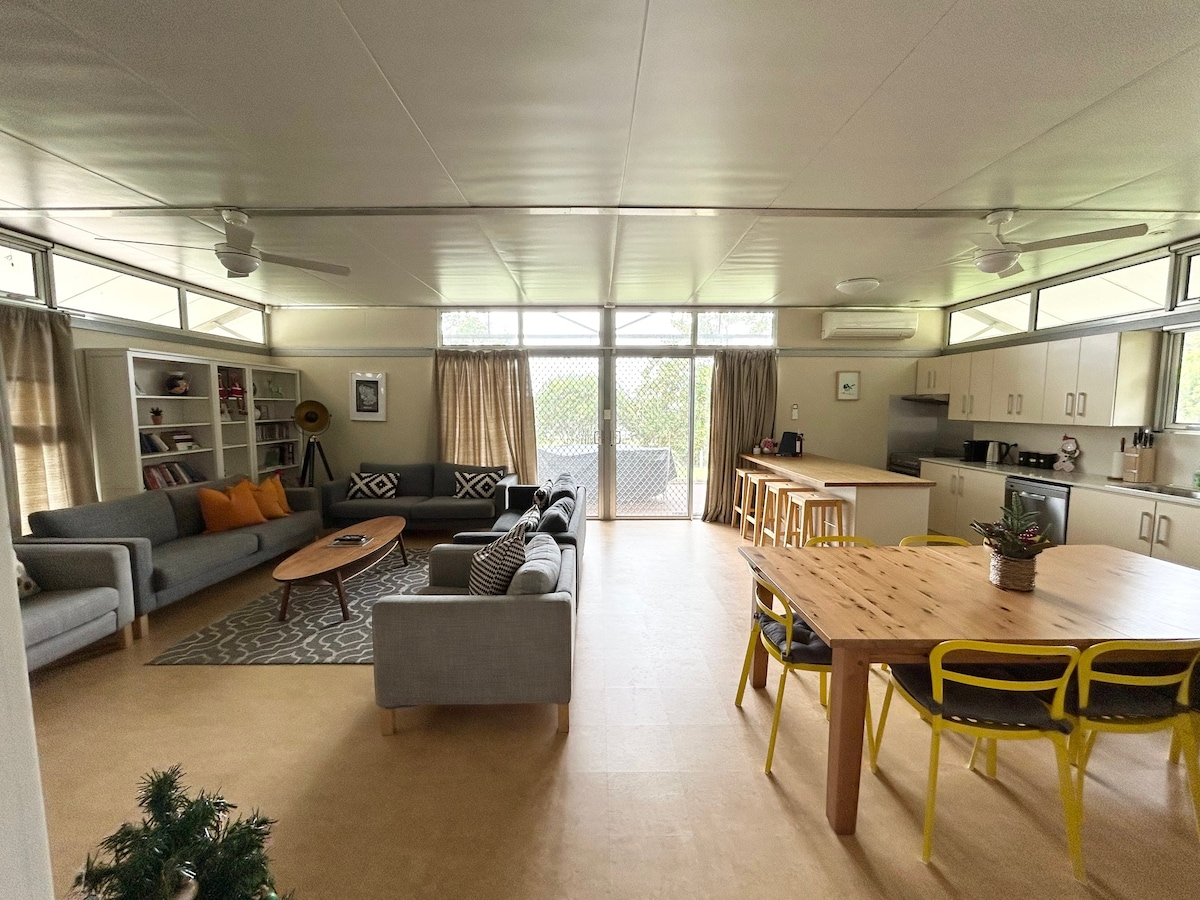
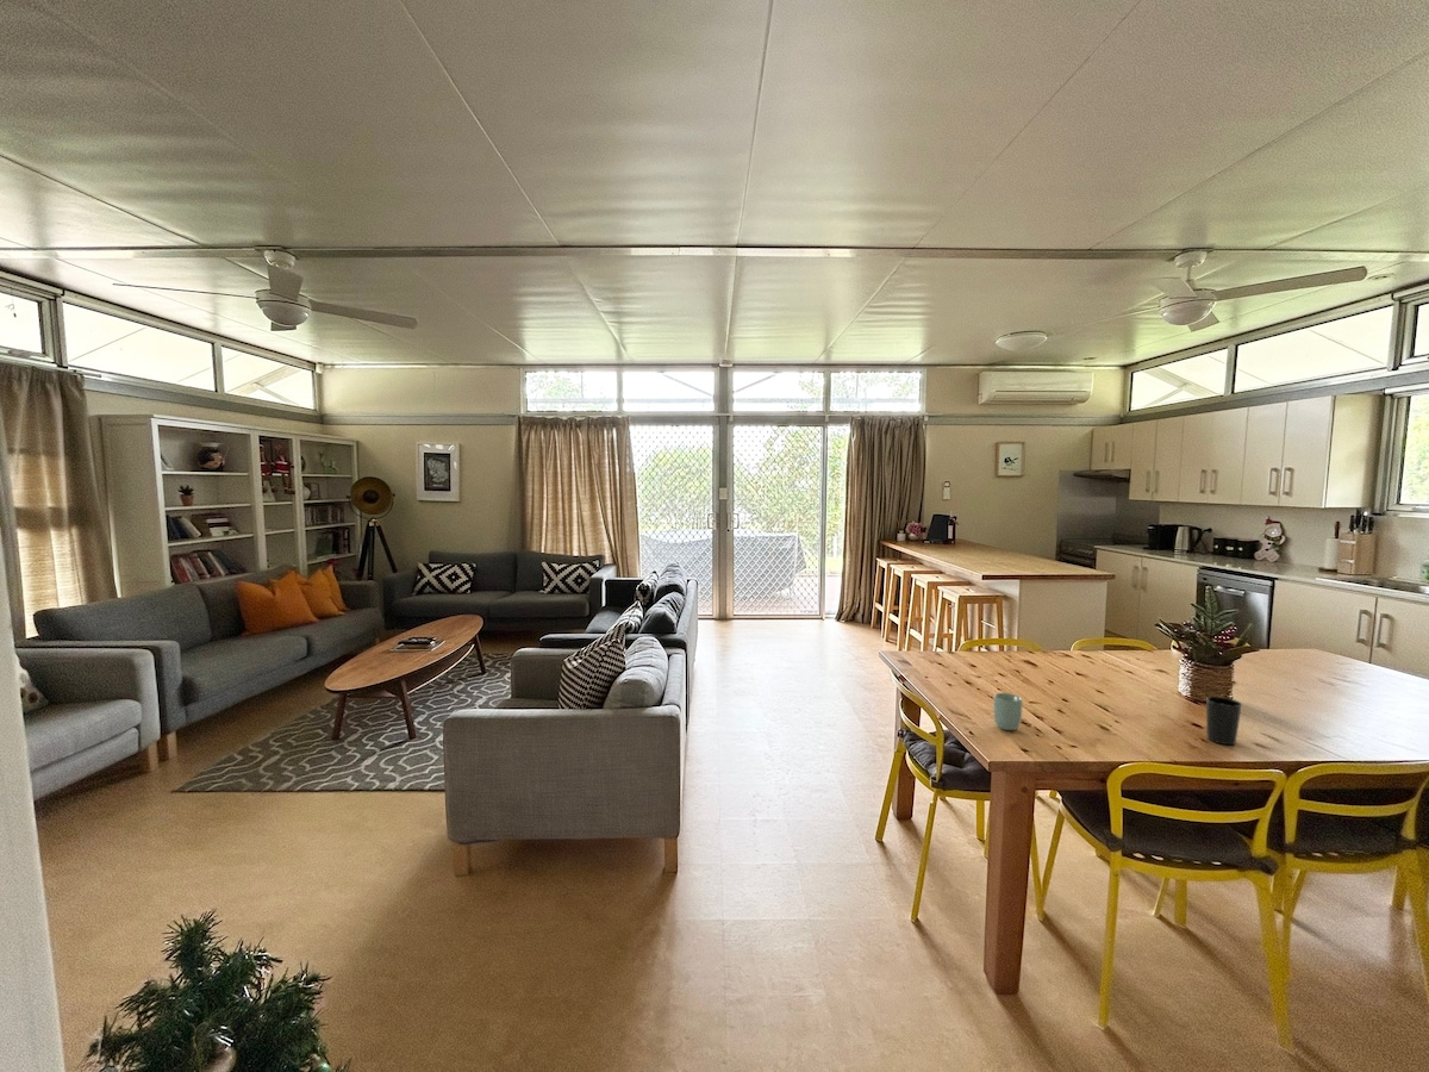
+ cup (1007, 712)
+ cup (1222, 721)
